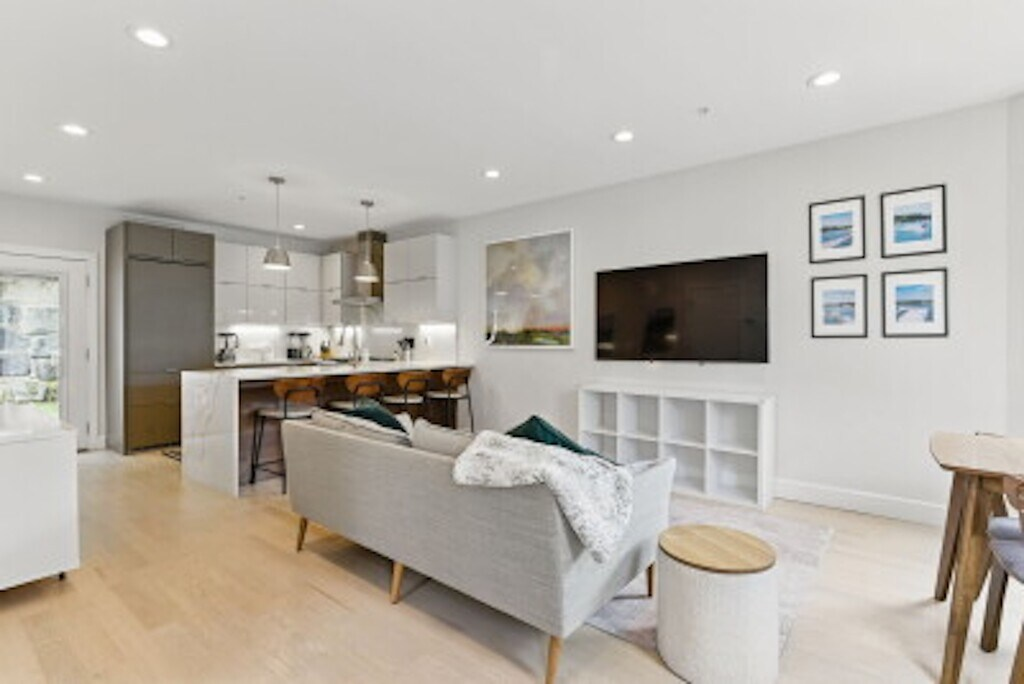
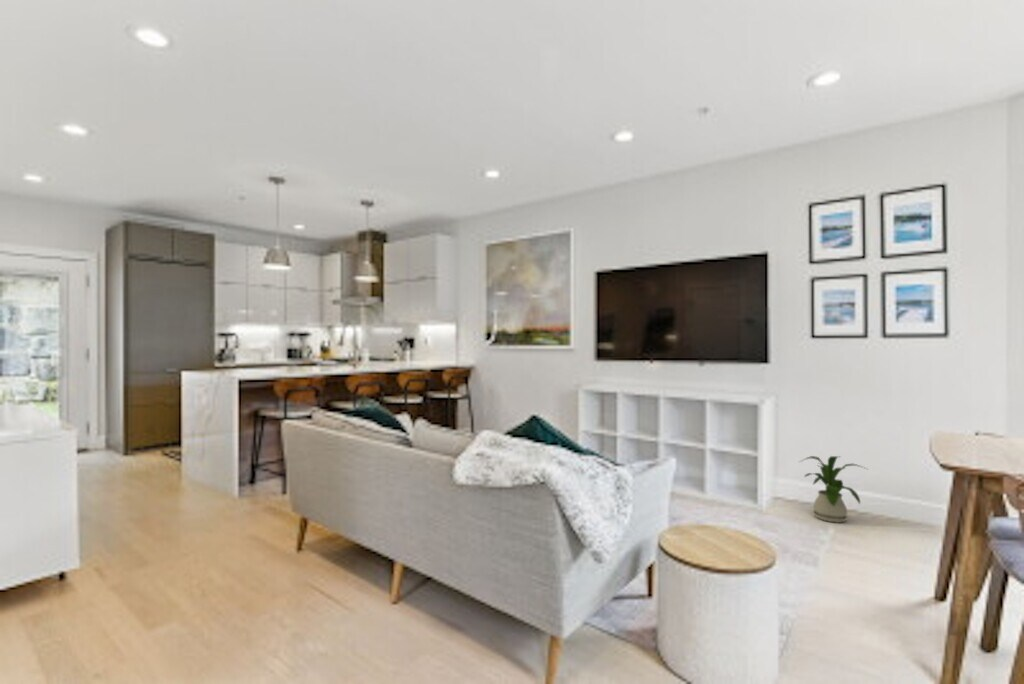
+ house plant (833, 483)
